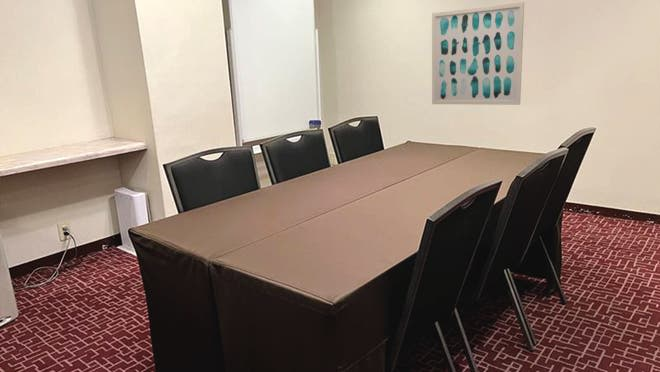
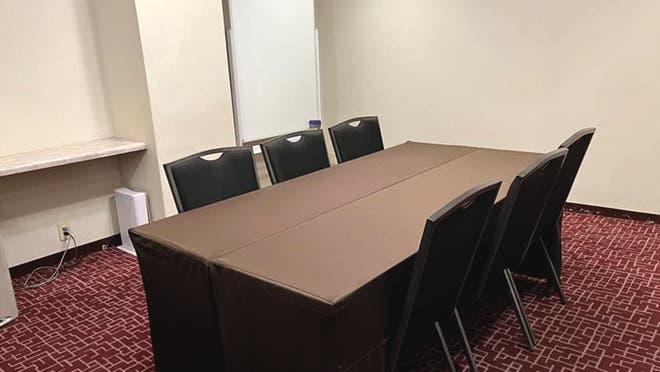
- wall art (474, 57)
